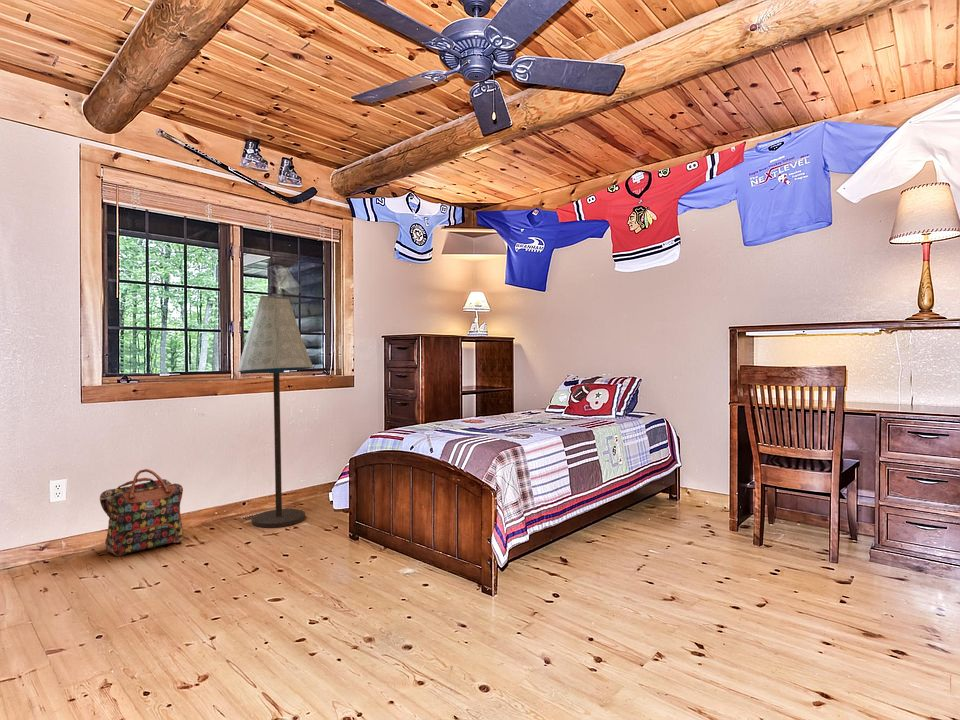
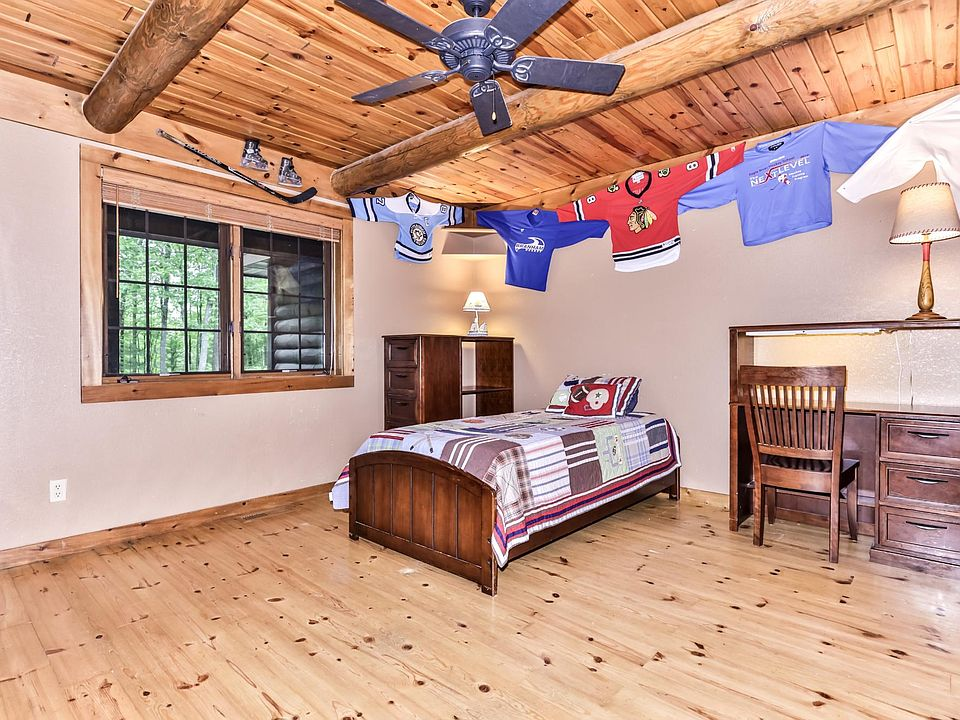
- floor lamp (277, 407)
- backpack (142, 507)
